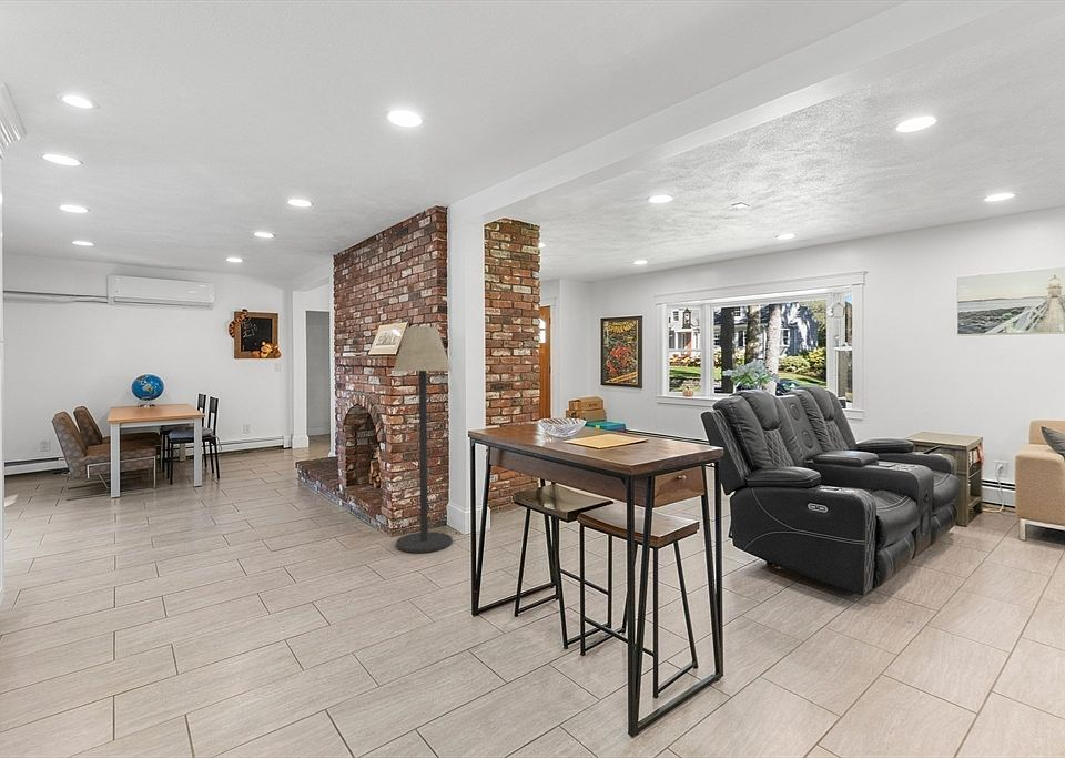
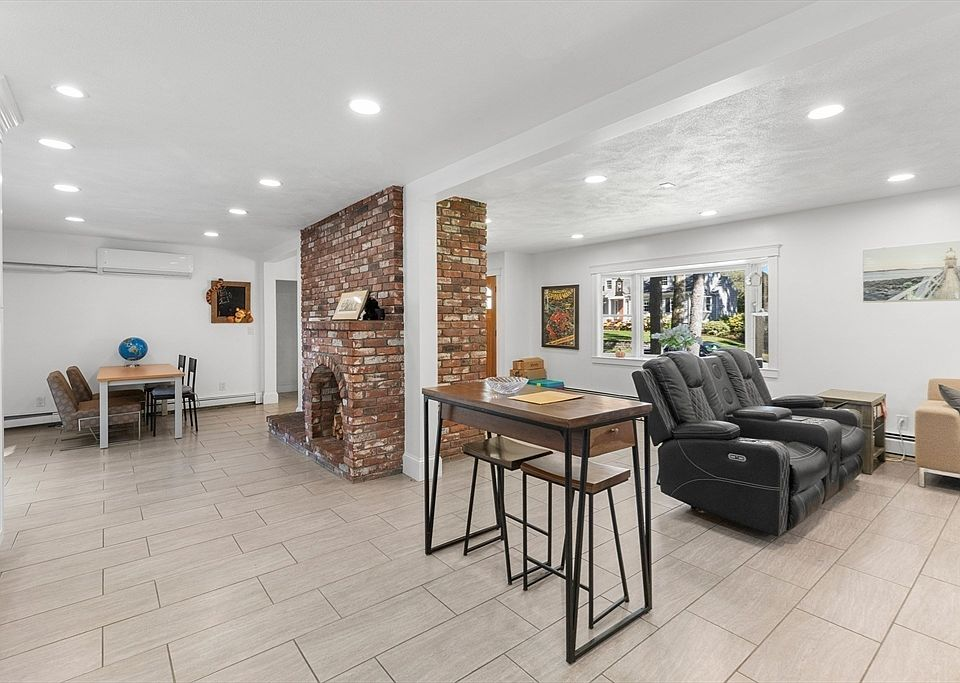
- floor lamp (423, 435)
